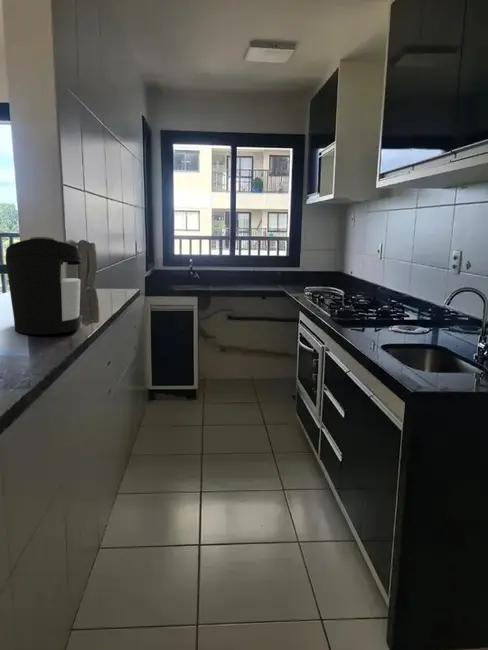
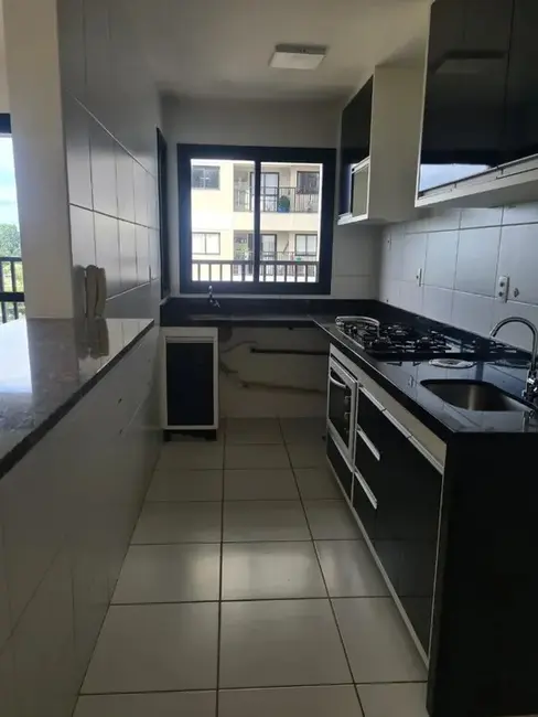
- coffee maker (45, 282)
